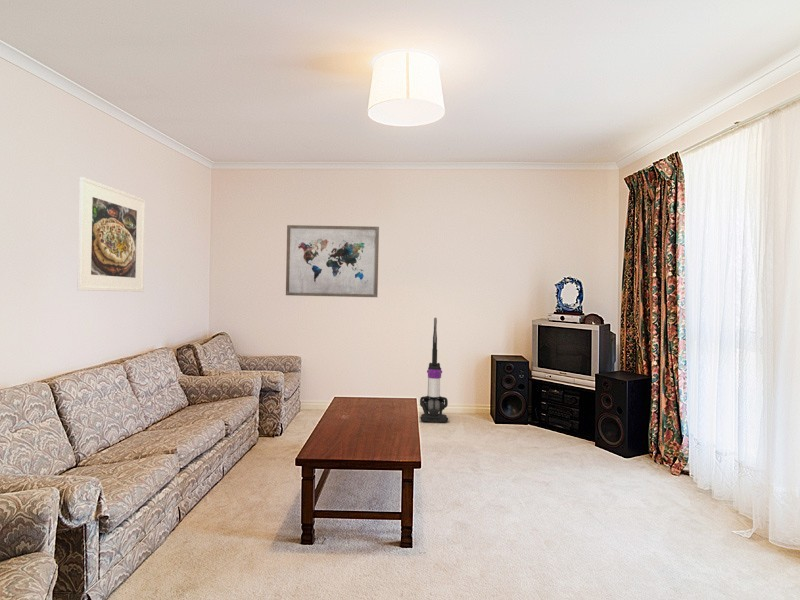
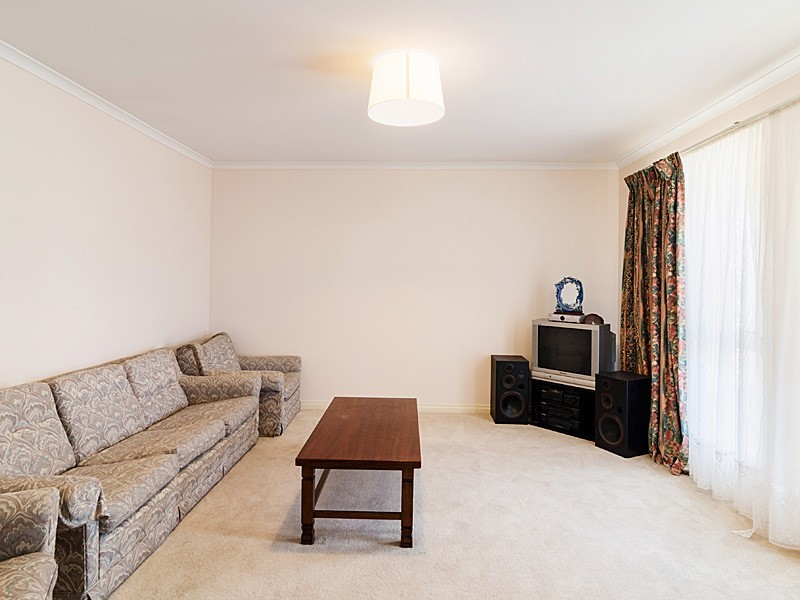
- vacuum cleaner (434, 367)
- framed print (114, 240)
- wall art (332, 261)
